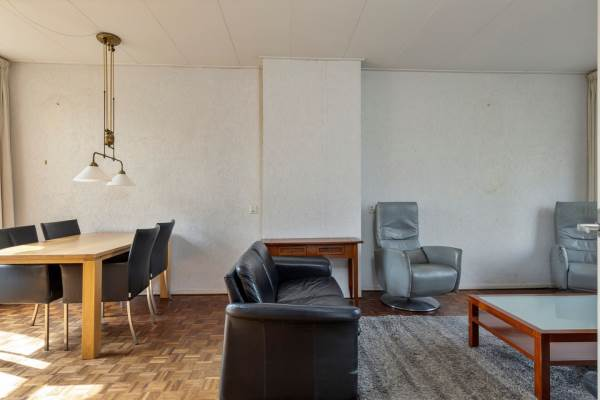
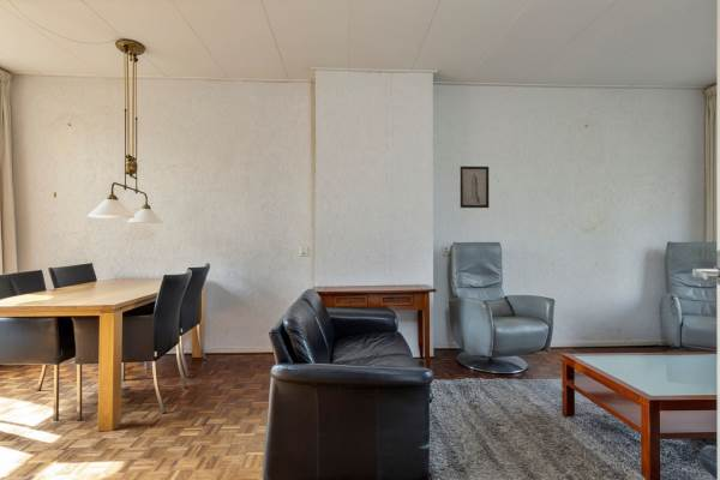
+ wall art (474, 186)
